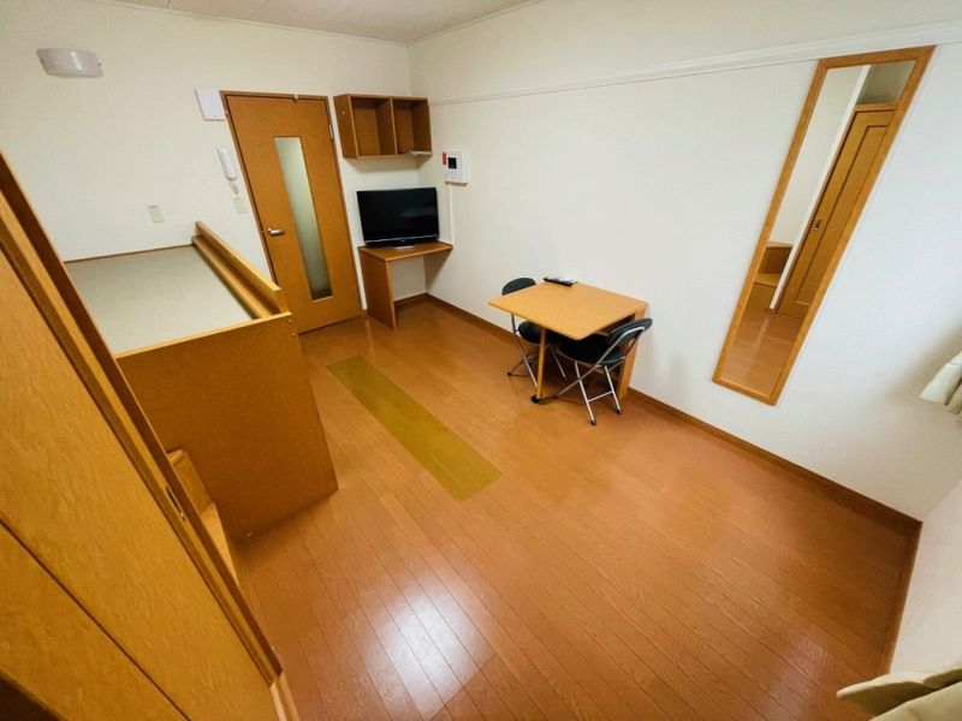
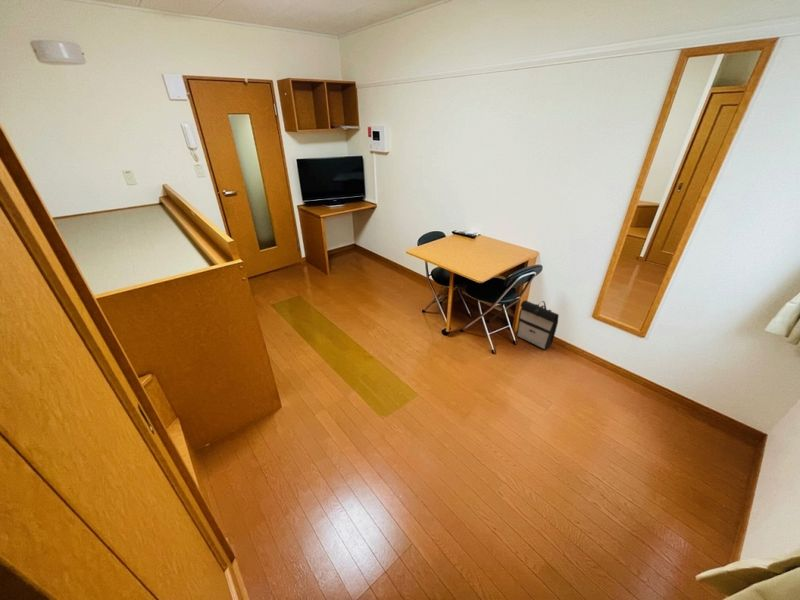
+ backpack (537, 322)
